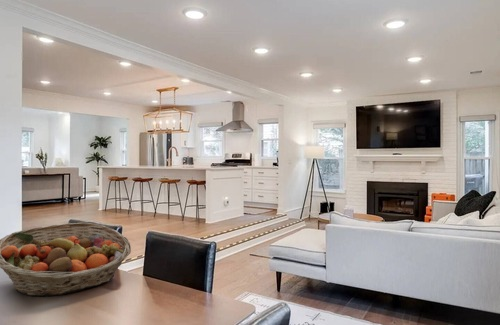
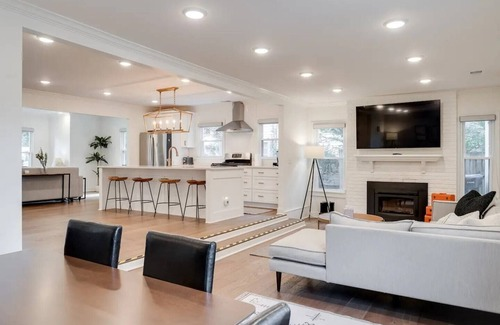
- fruit basket (67, 255)
